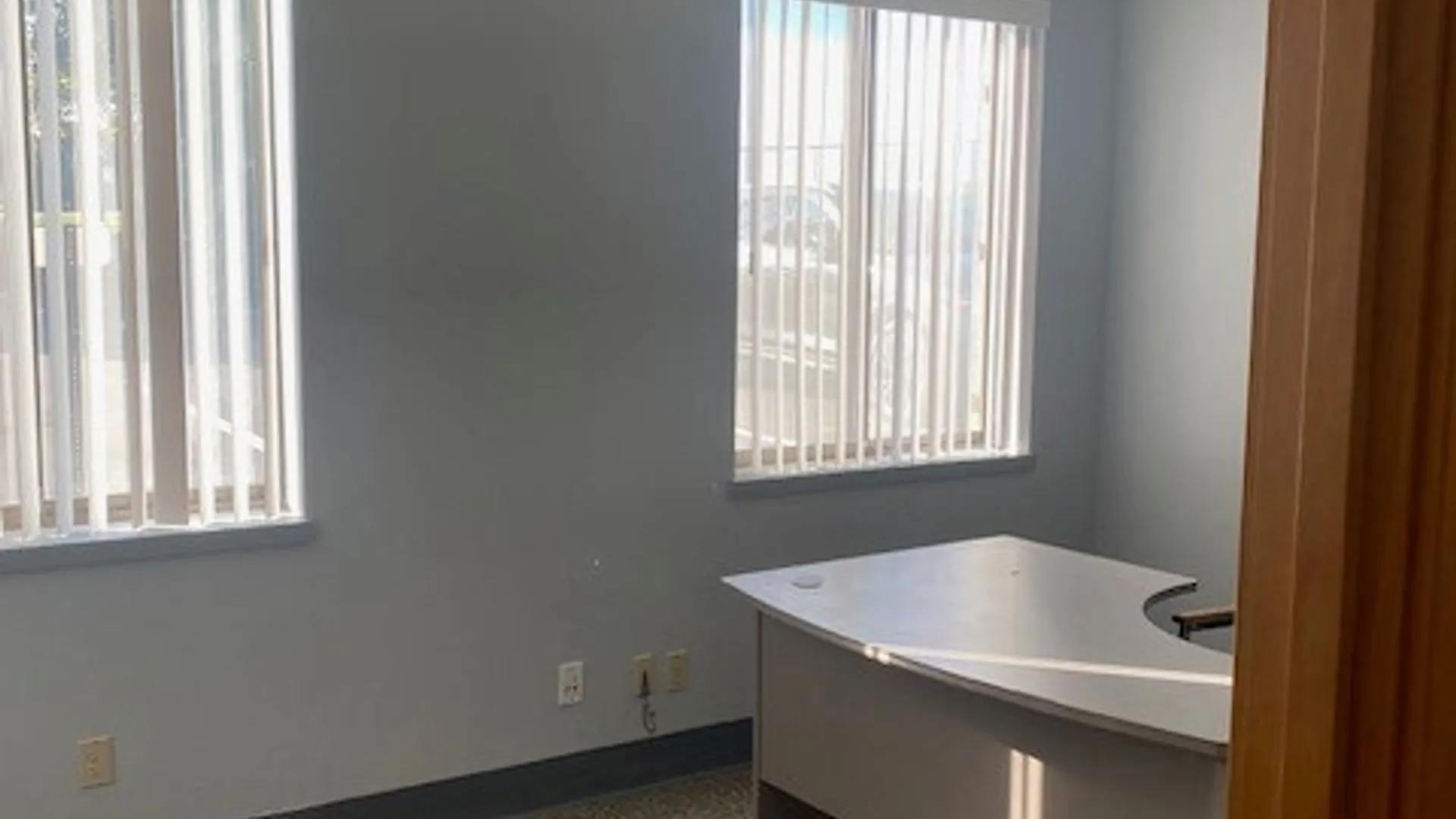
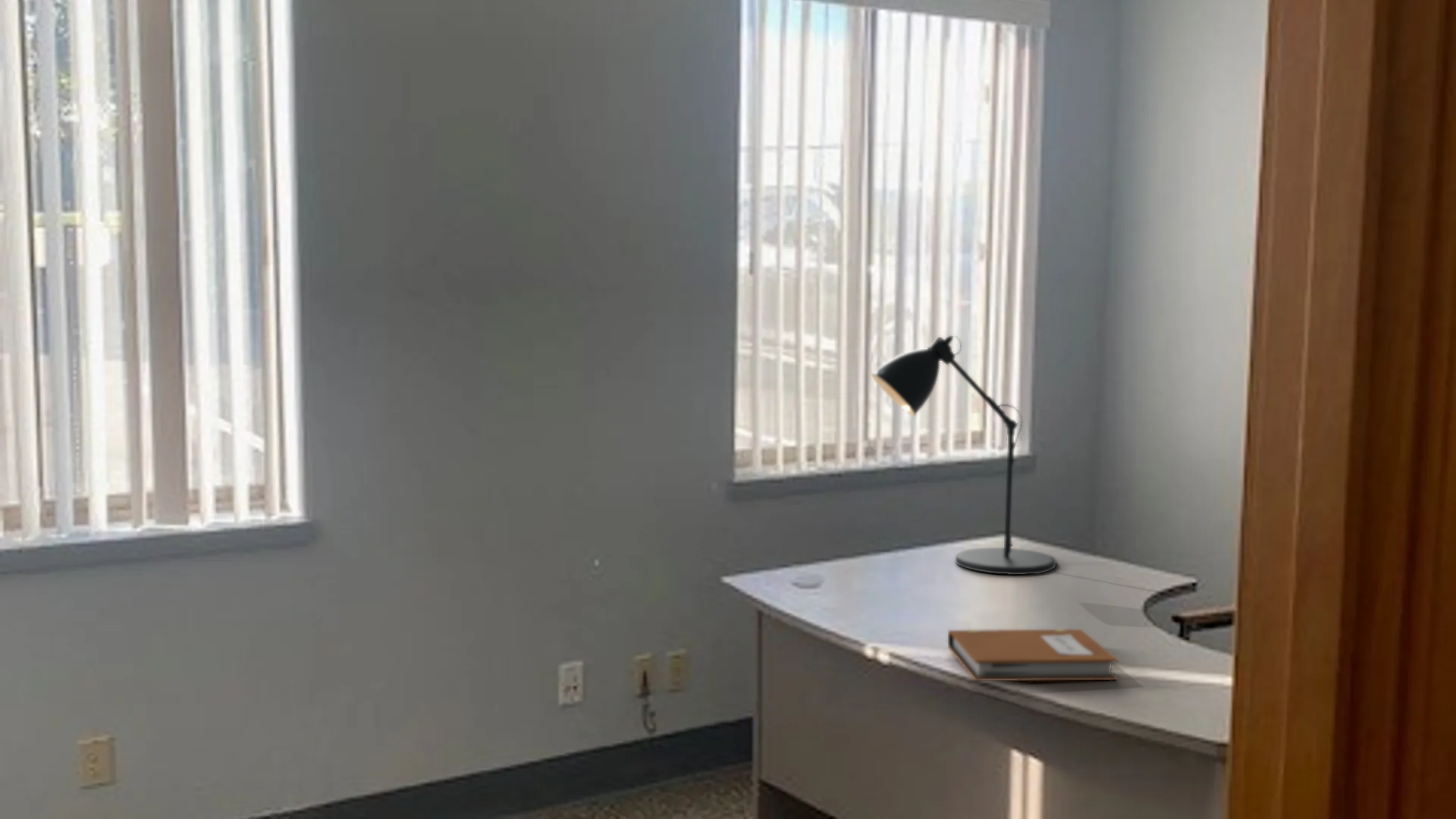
+ notebook (1033, 653)
+ desk lamp (1007, 453)
